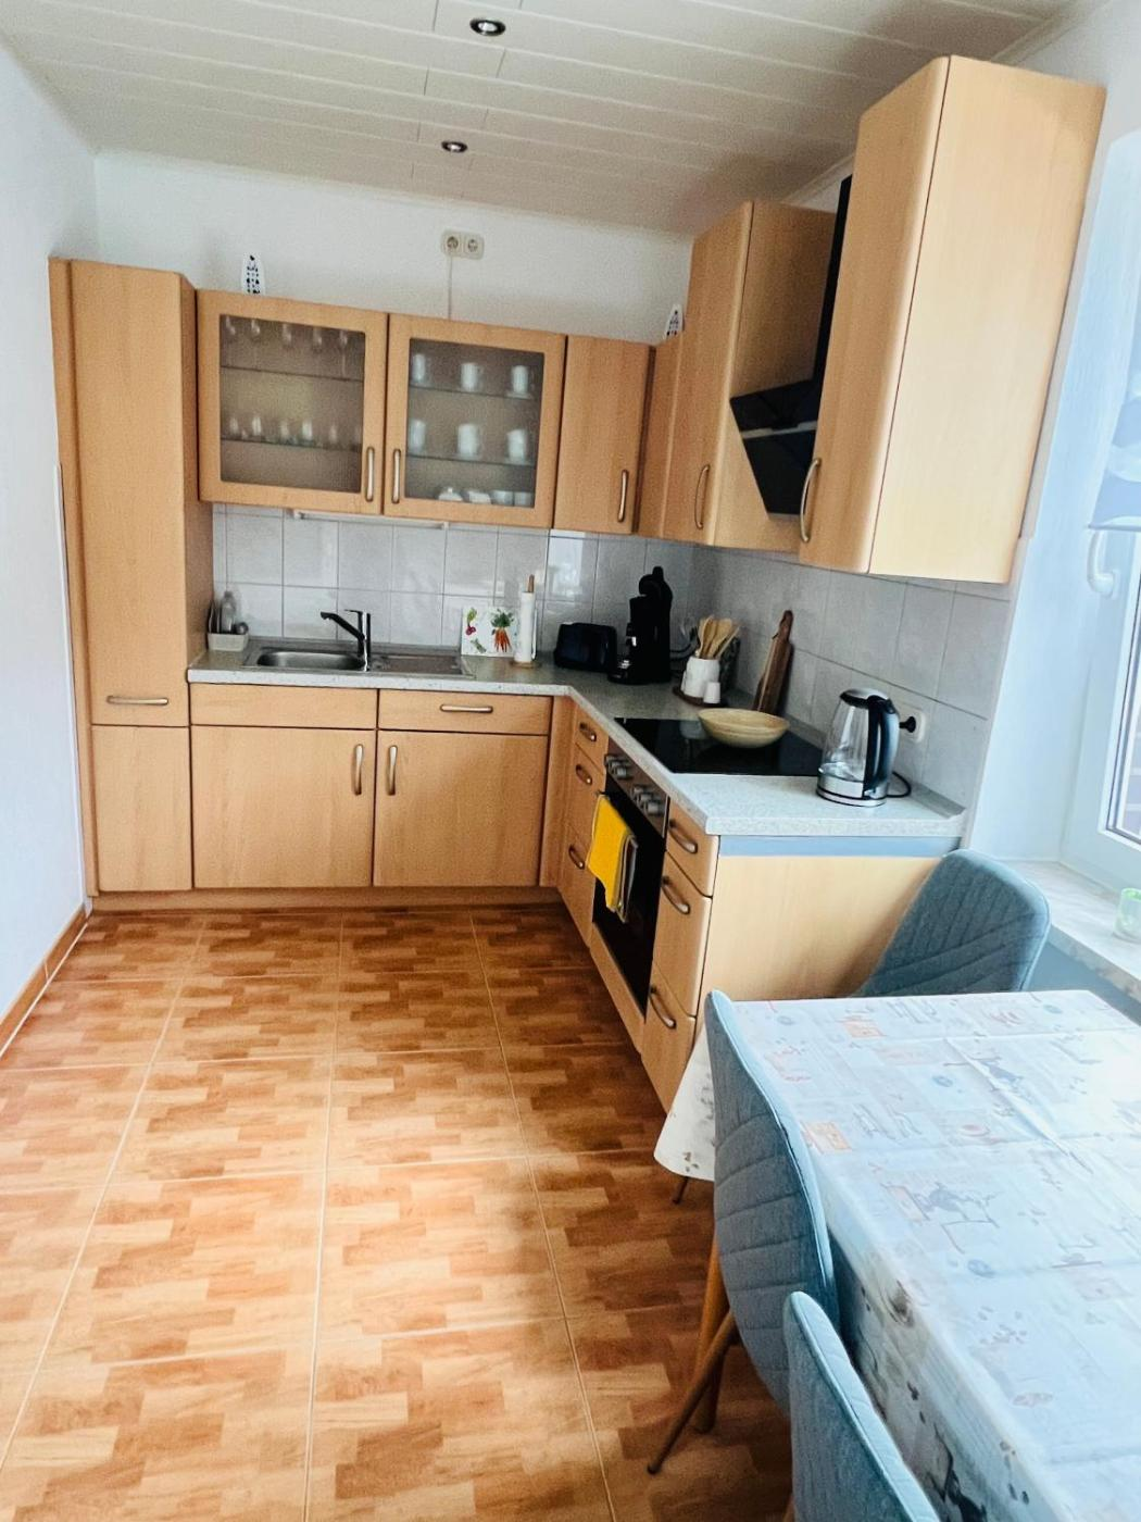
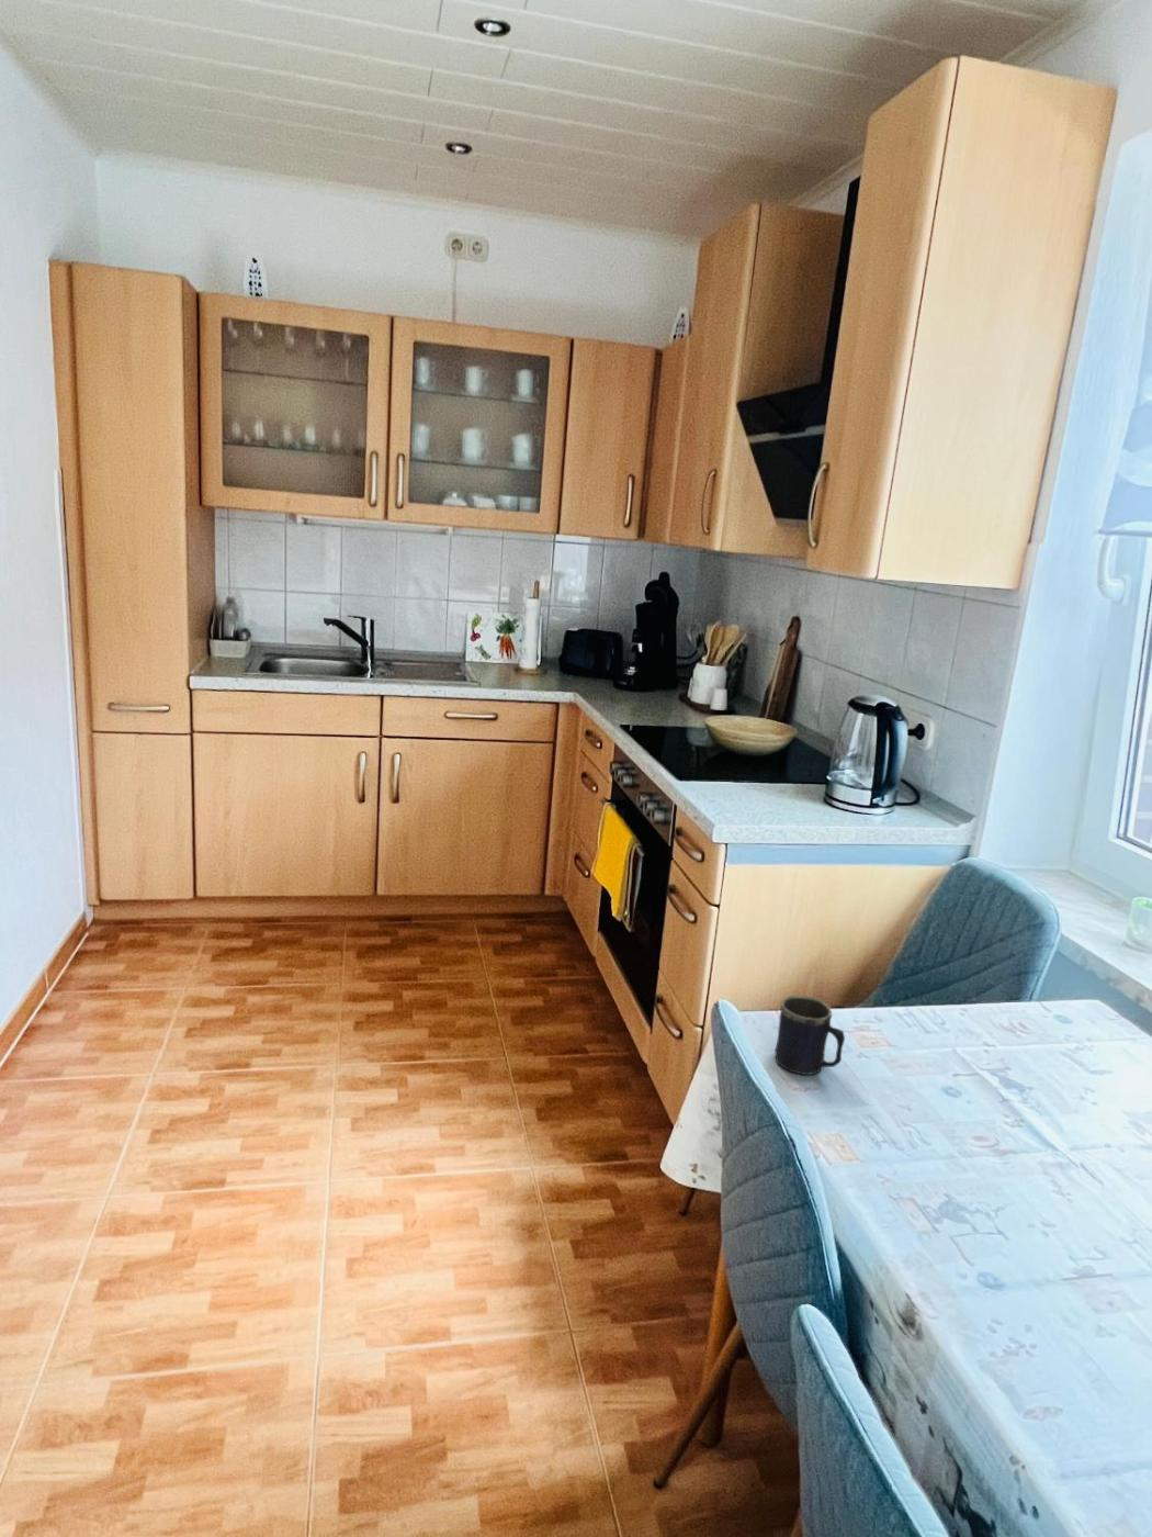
+ mug (810, 1037)
